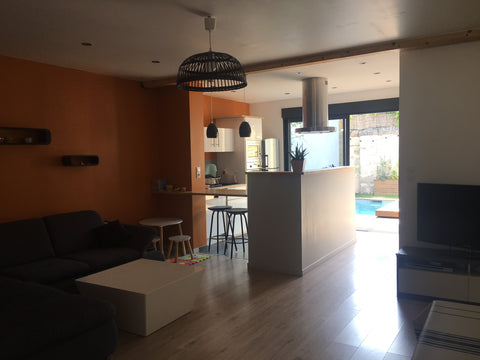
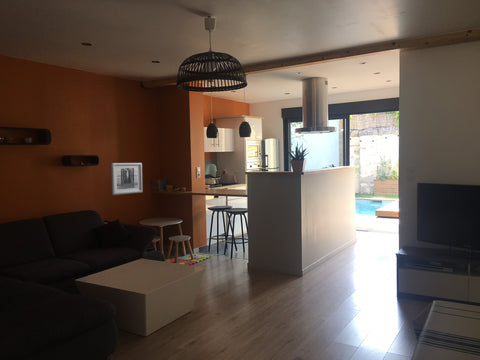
+ wall art (127, 178)
